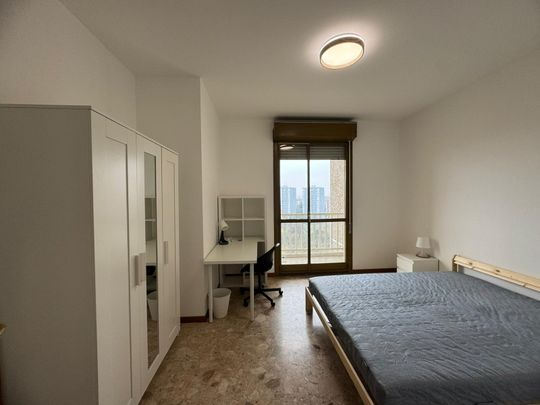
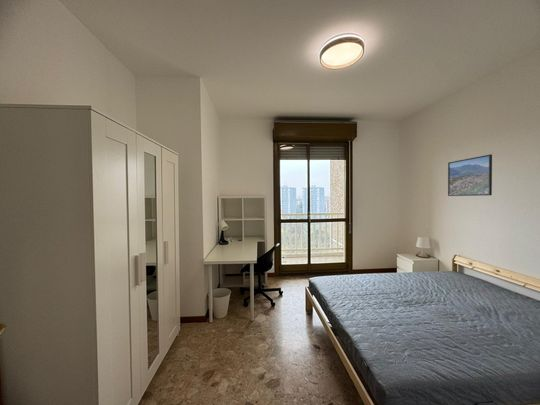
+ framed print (467, 177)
